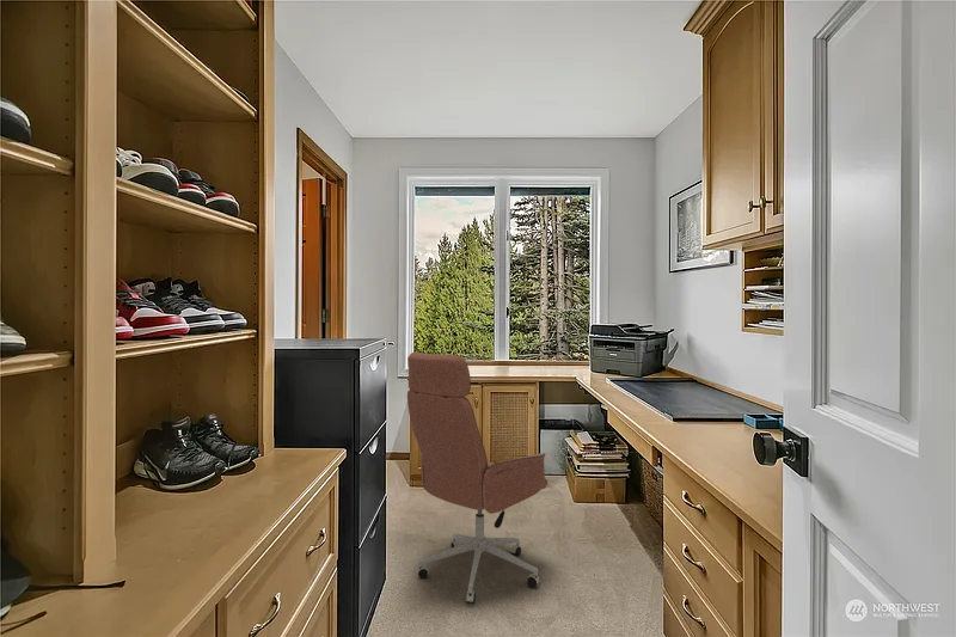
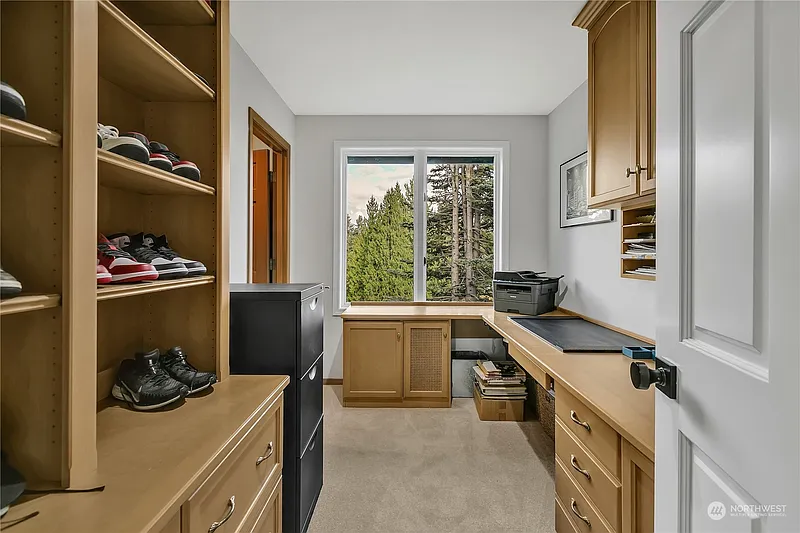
- office chair (474, 463)
